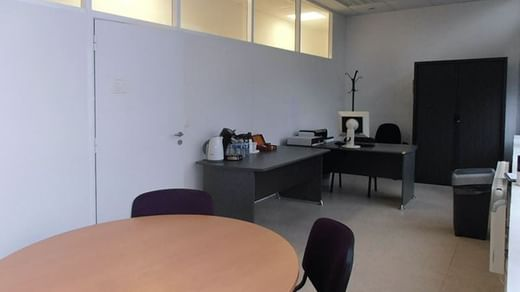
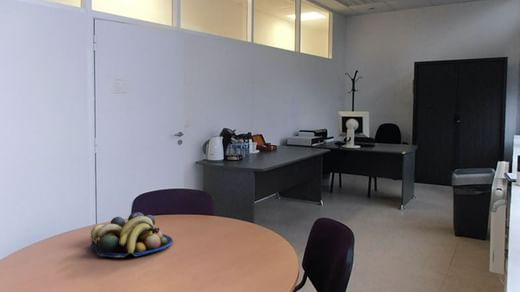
+ fruit bowl (133, 230)
